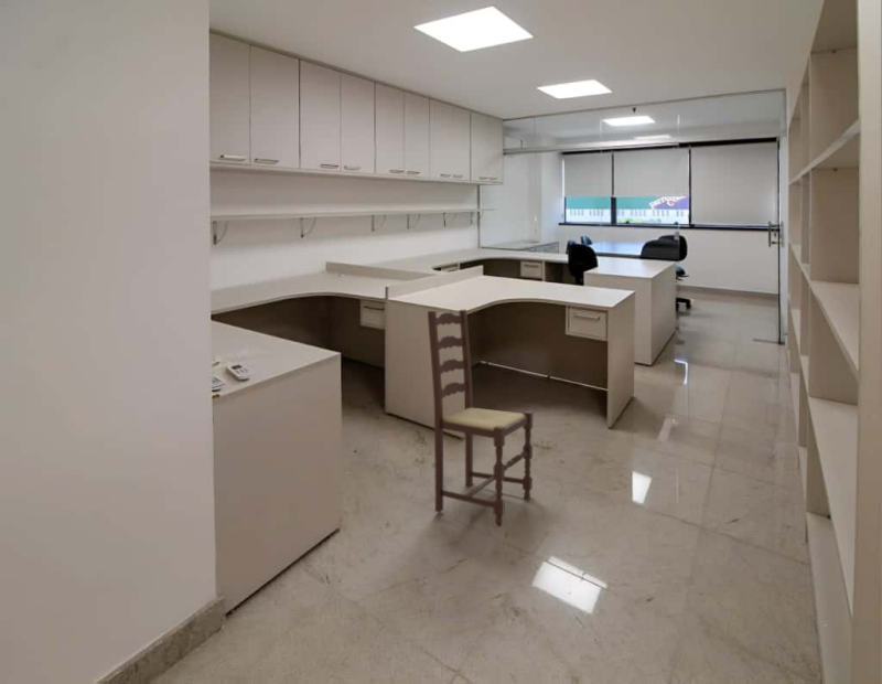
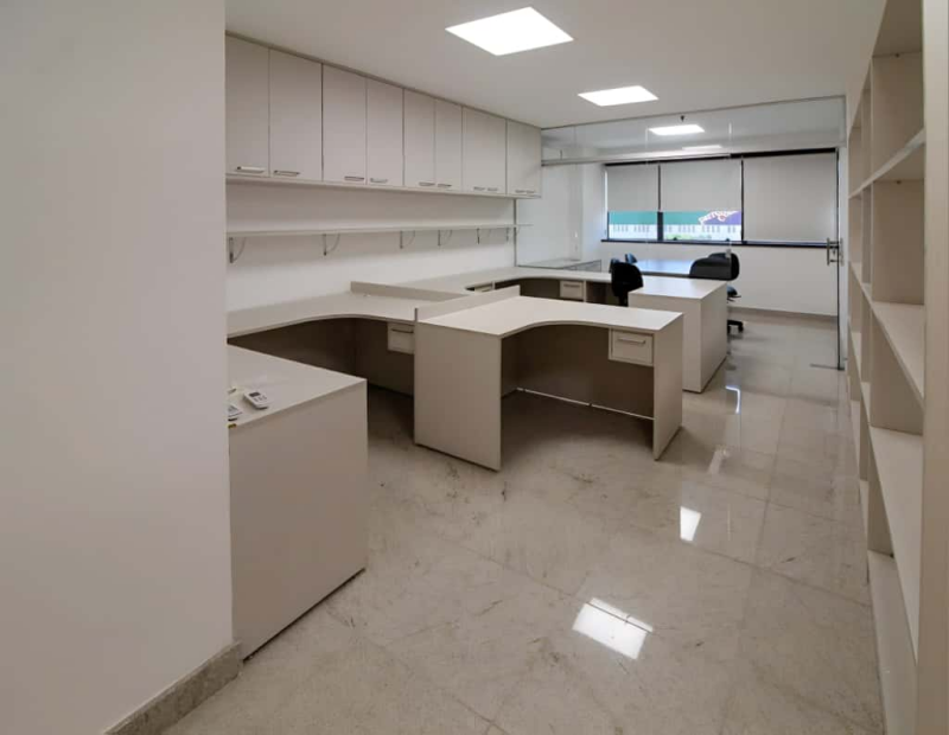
- dining chair (480, 408)
